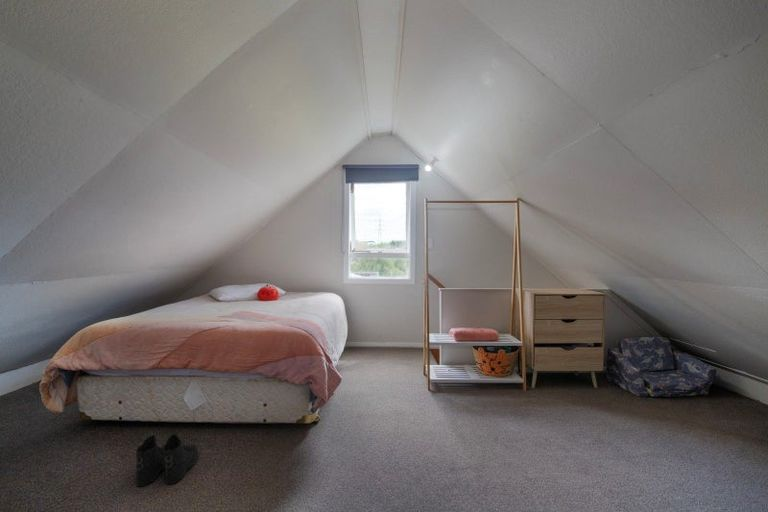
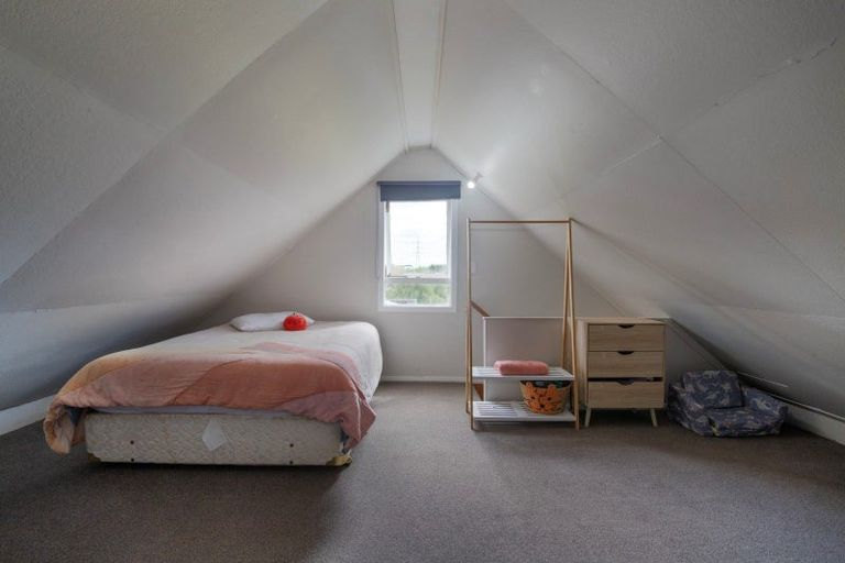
- boots (168, 450)
